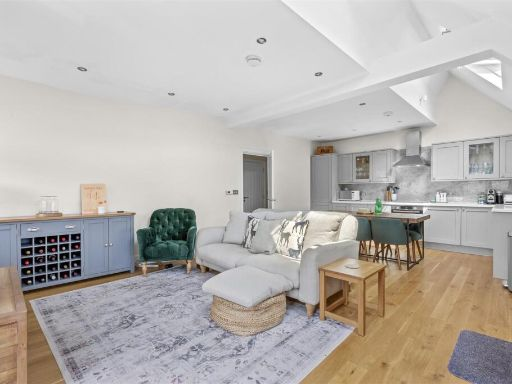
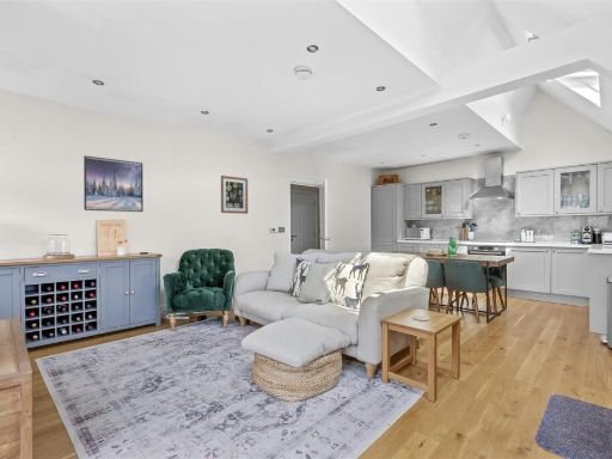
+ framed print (115, 185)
+ wall art (234, 195)
